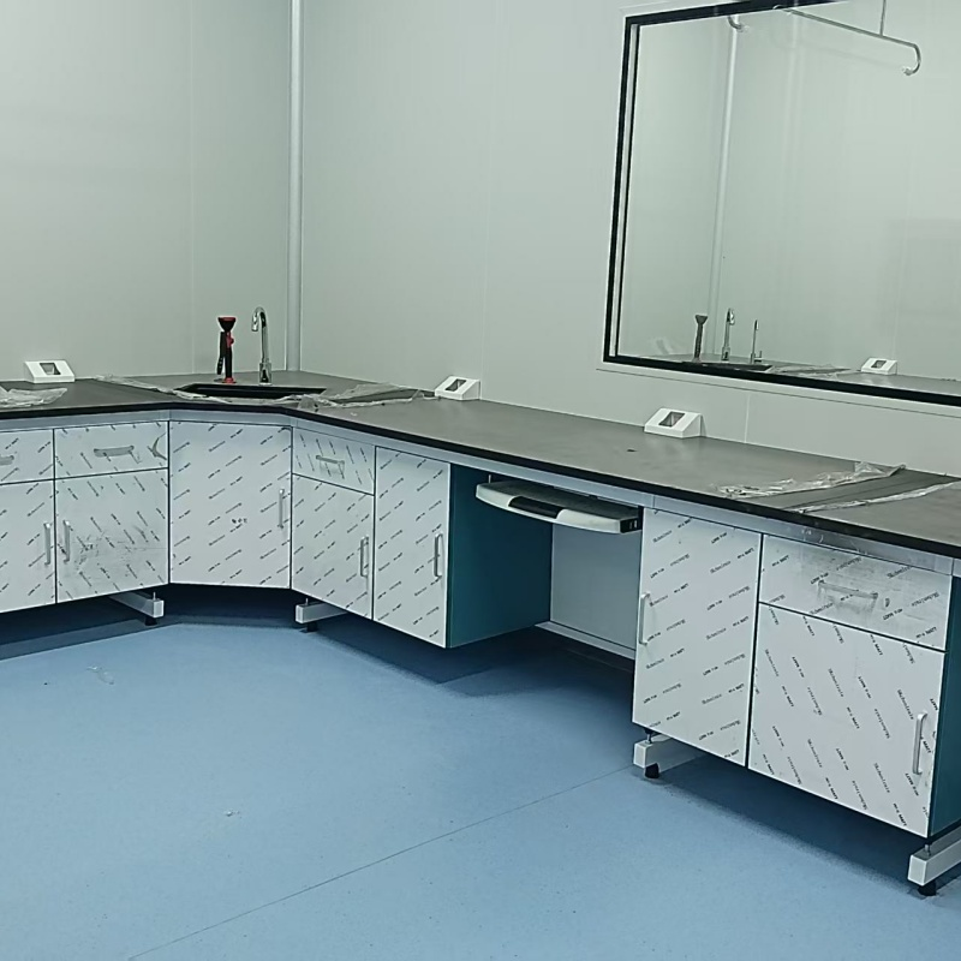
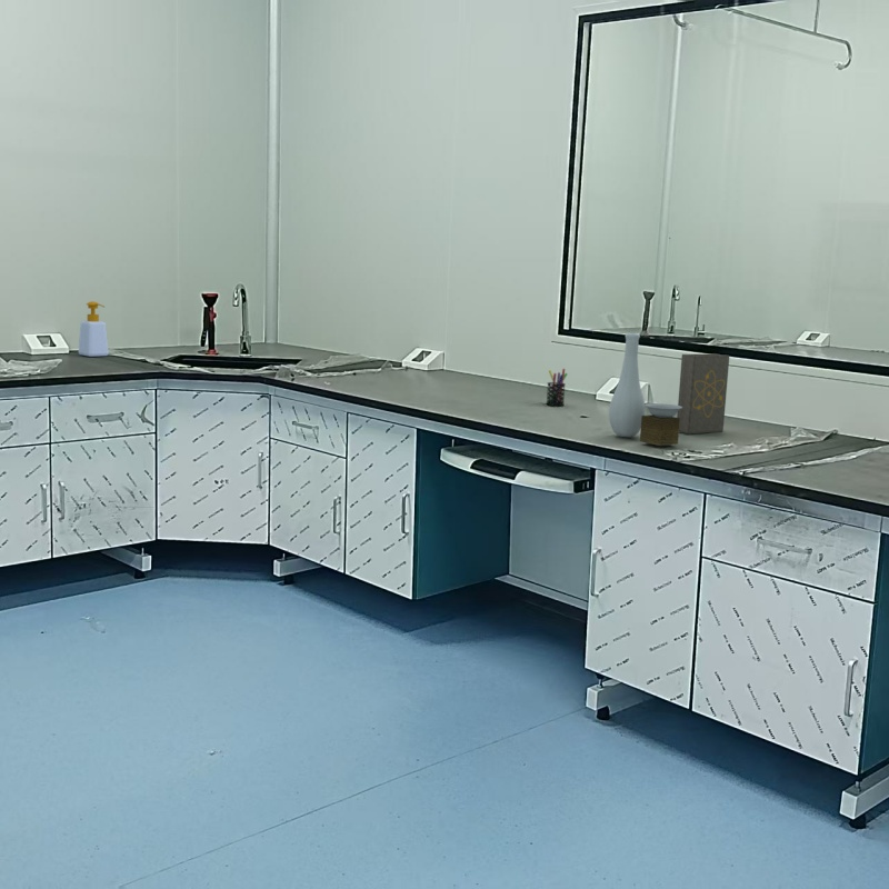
+ soap bottle (96, 329)
+ vase (640, 388)
+ pen holder (558, 386)
+ book (702, 392)
